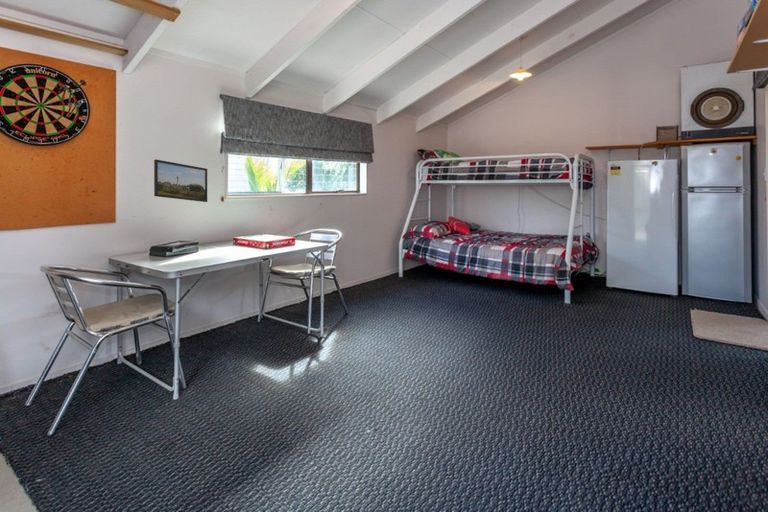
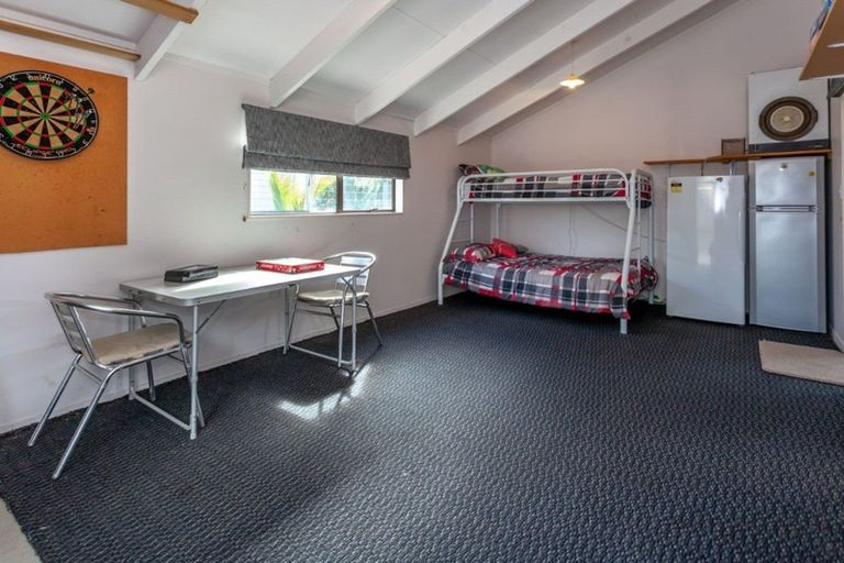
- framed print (182, 181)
